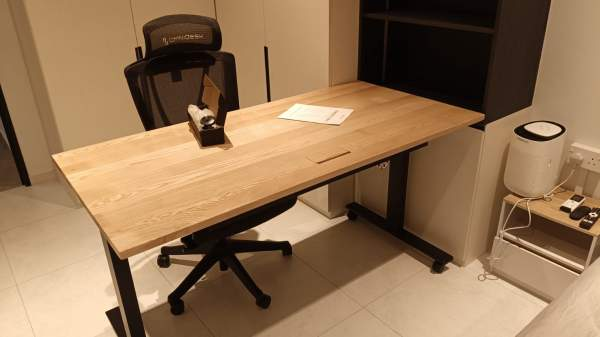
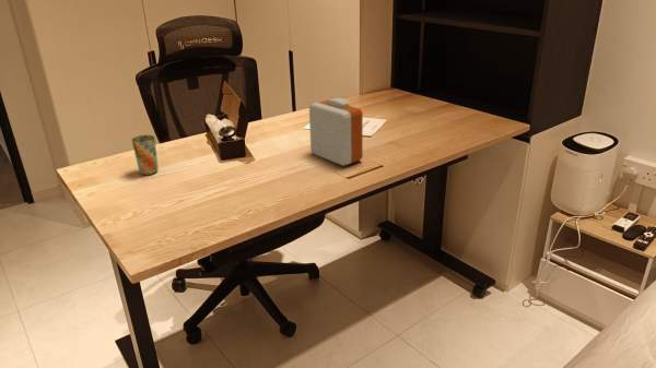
+ alarm clock (335, 129)
+ cup (145, 155)
